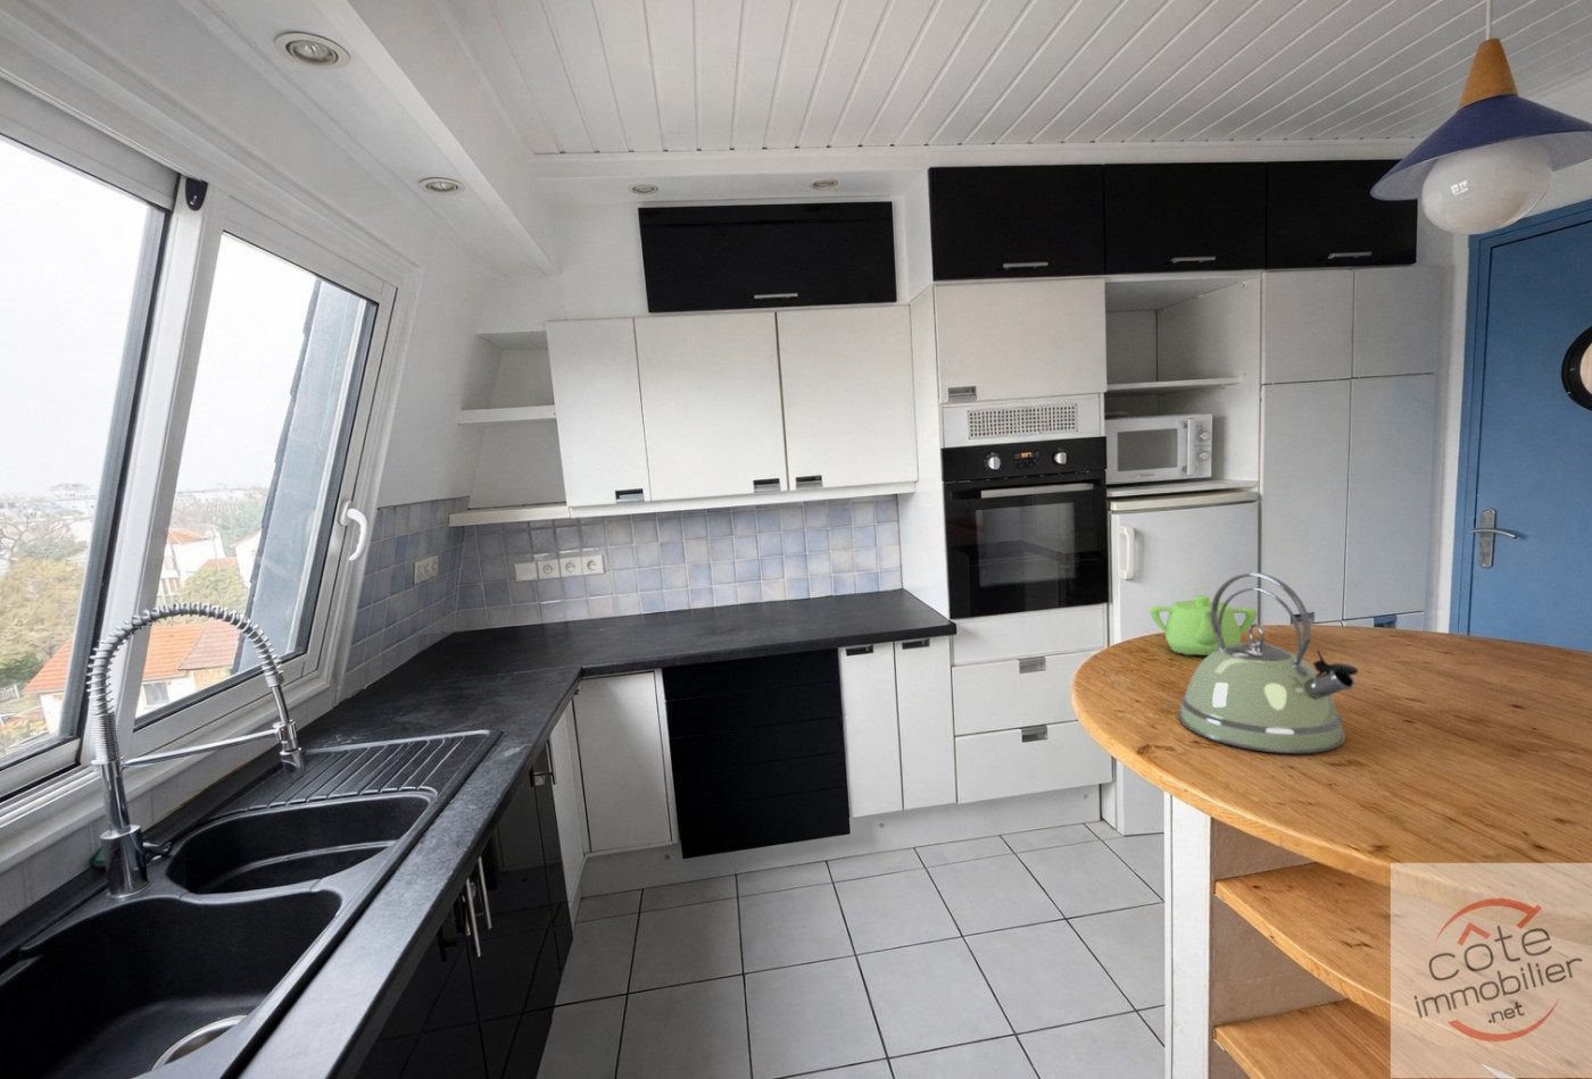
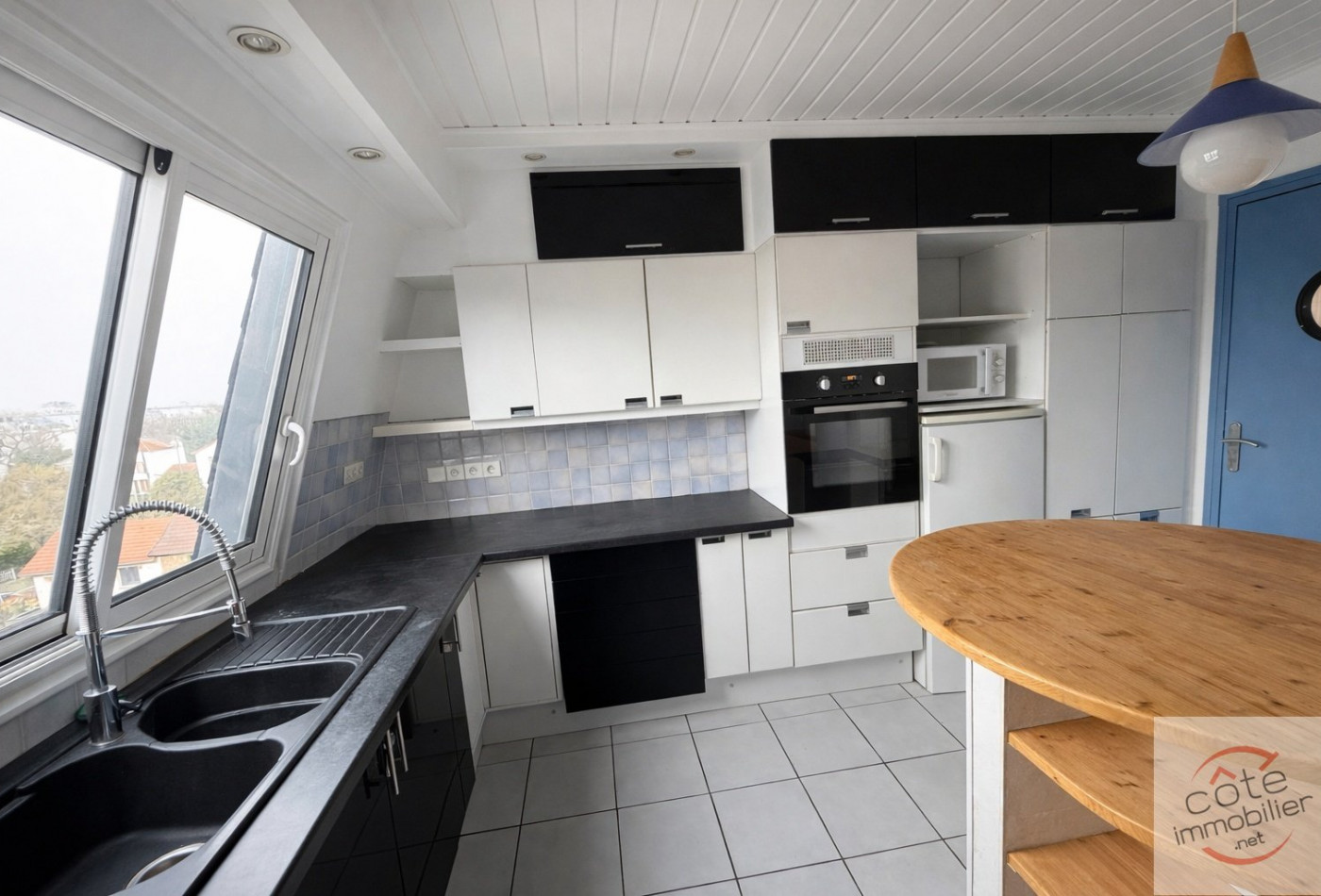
- teapot (1203, 626)
- kettle (1265, 650)
